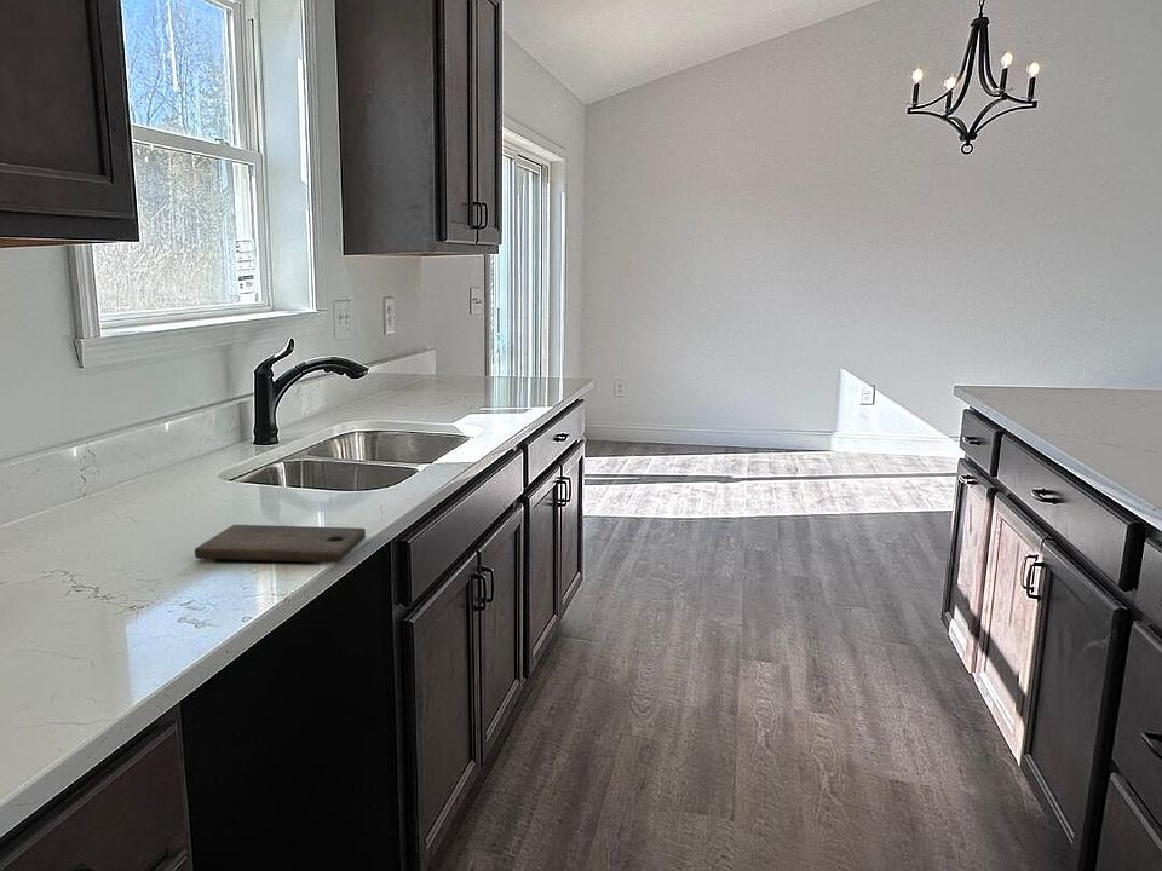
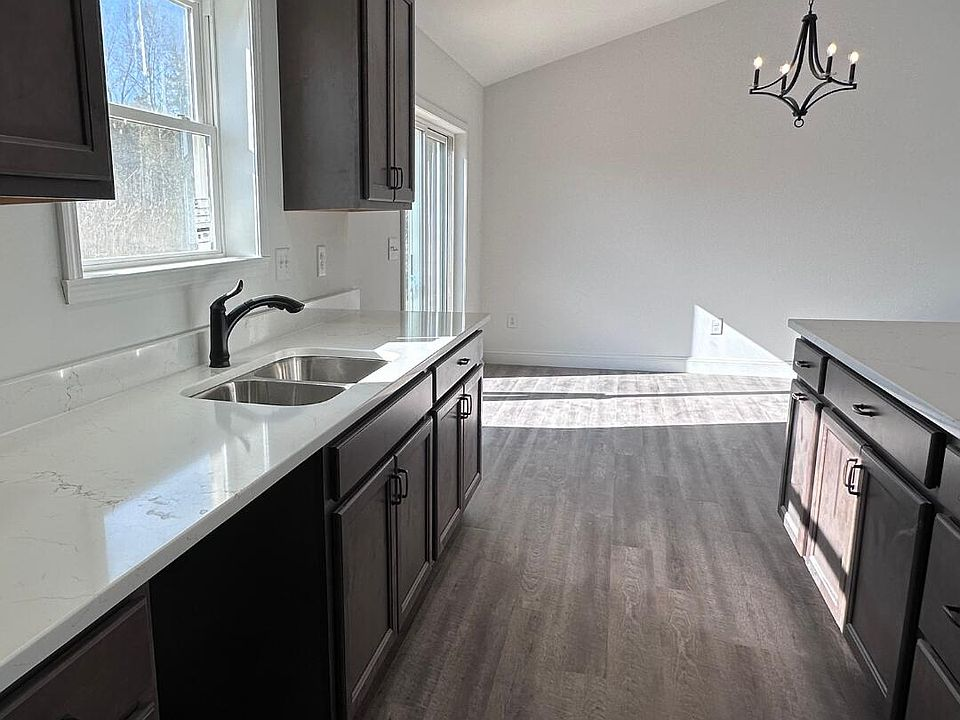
- cutting board (283, 542)
